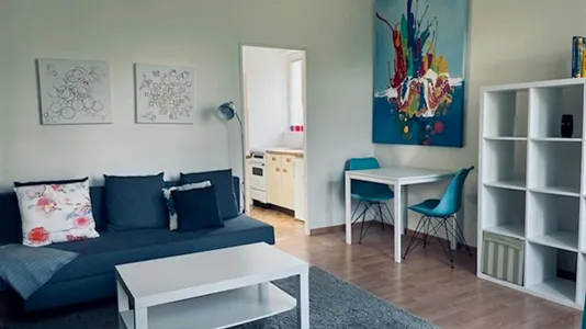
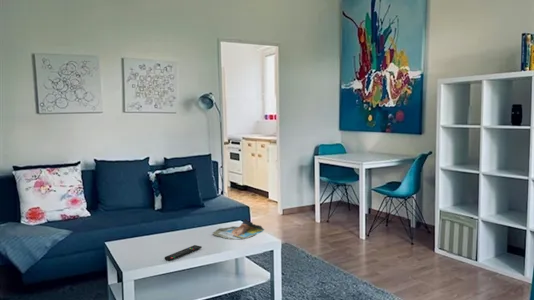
+ magazine (239, 226)
+ remote control (183, 252)
